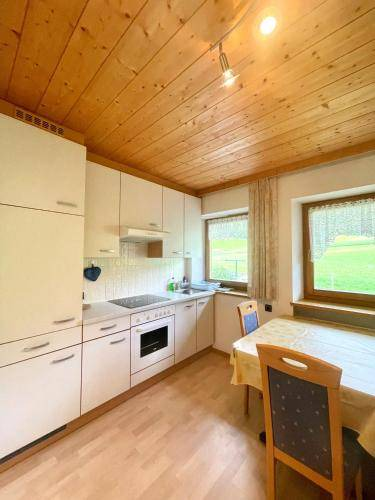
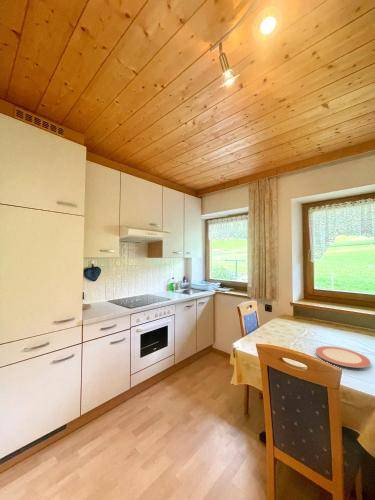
+ plate (341, 356)
